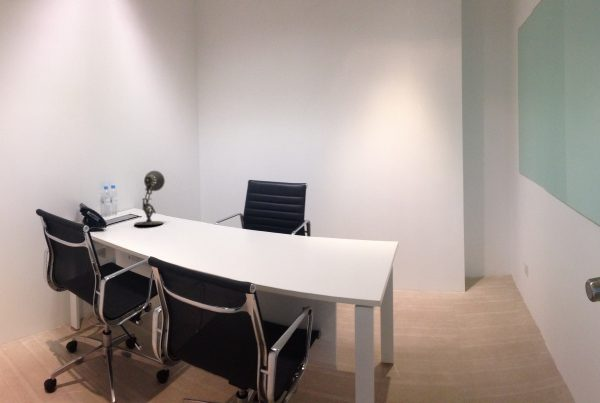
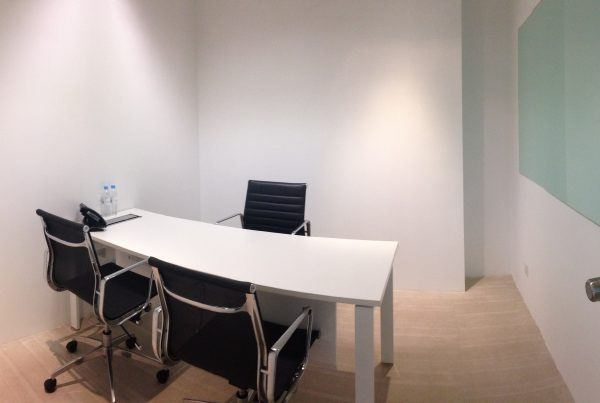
- desk lamp (148, 196)
